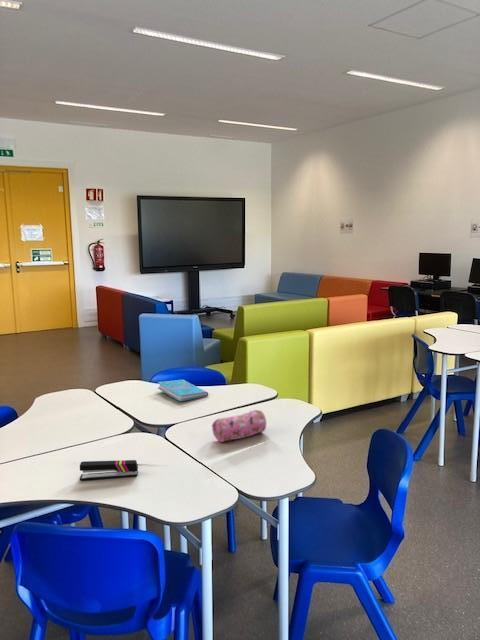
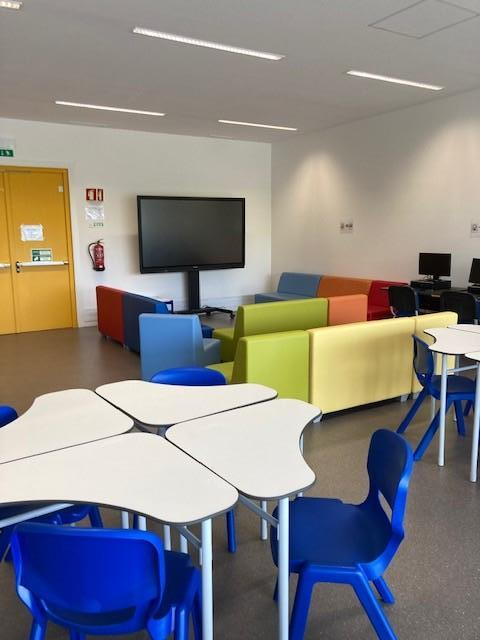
- stapler (109, 468)
- pencil case (239, 425)
- cover (182, 388)
